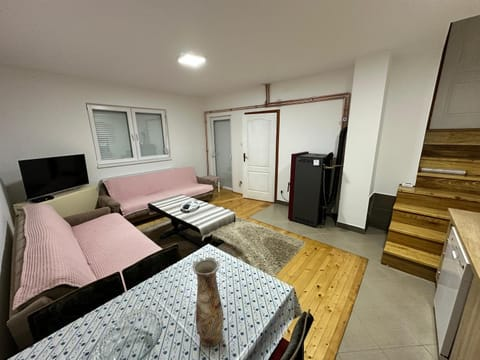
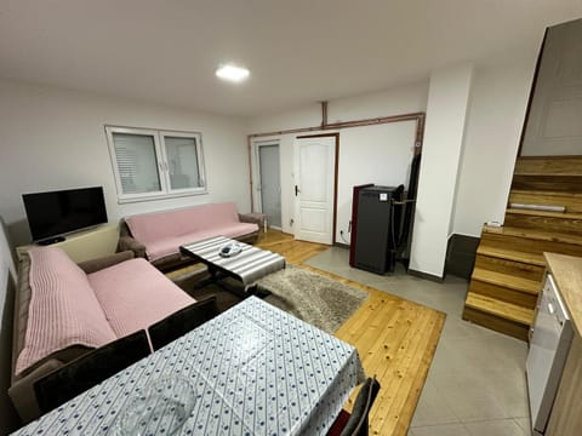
- vase (208, 301)
